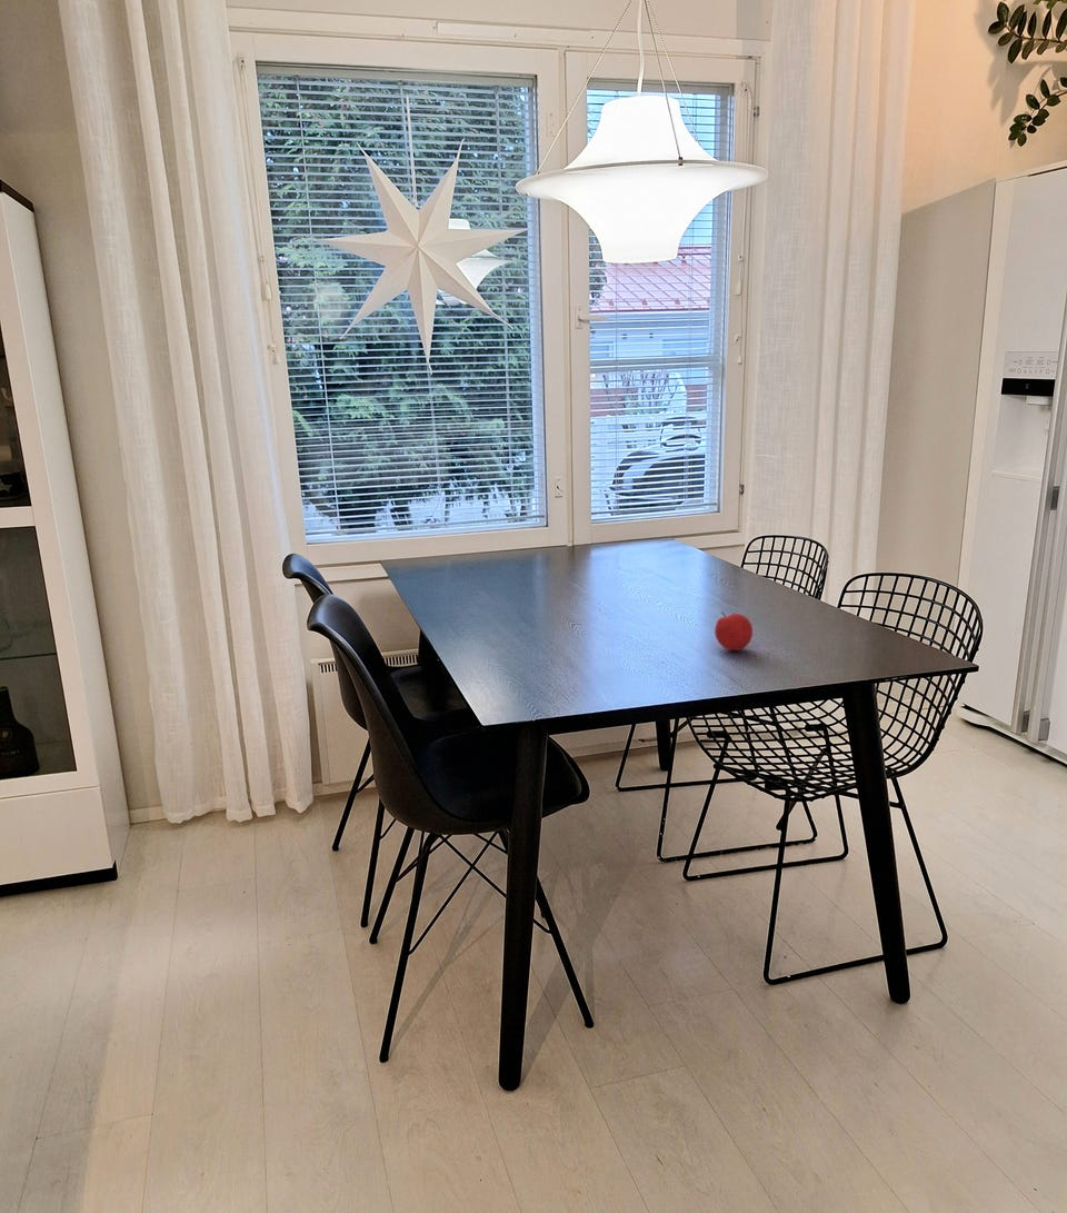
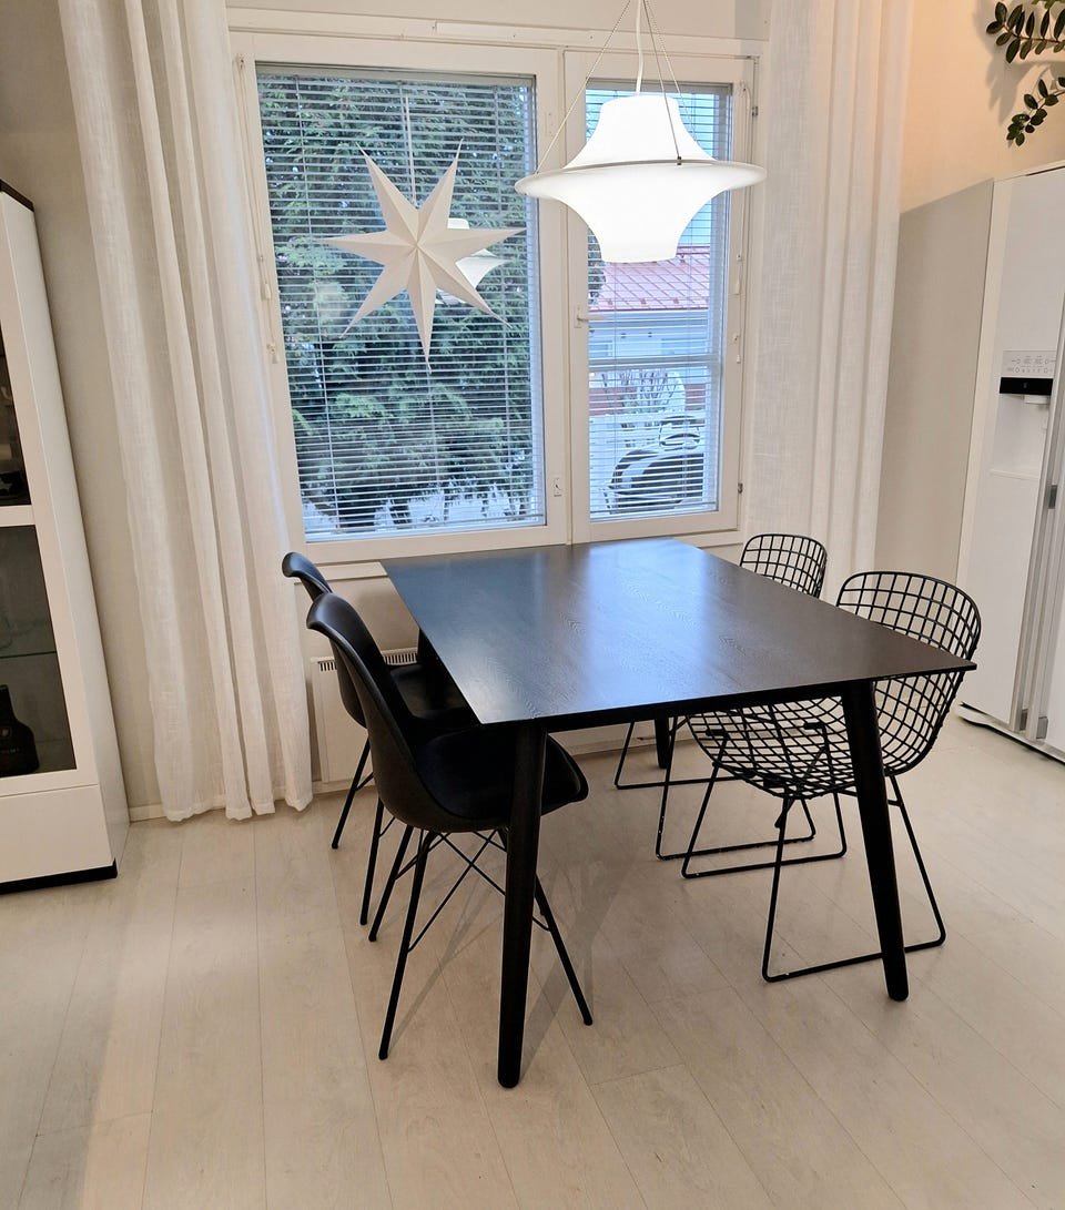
- fruit (734, 632)
